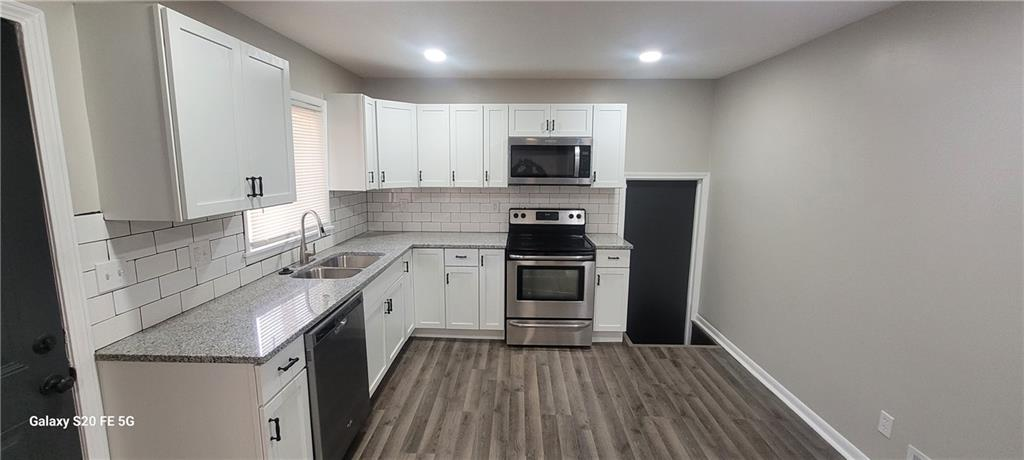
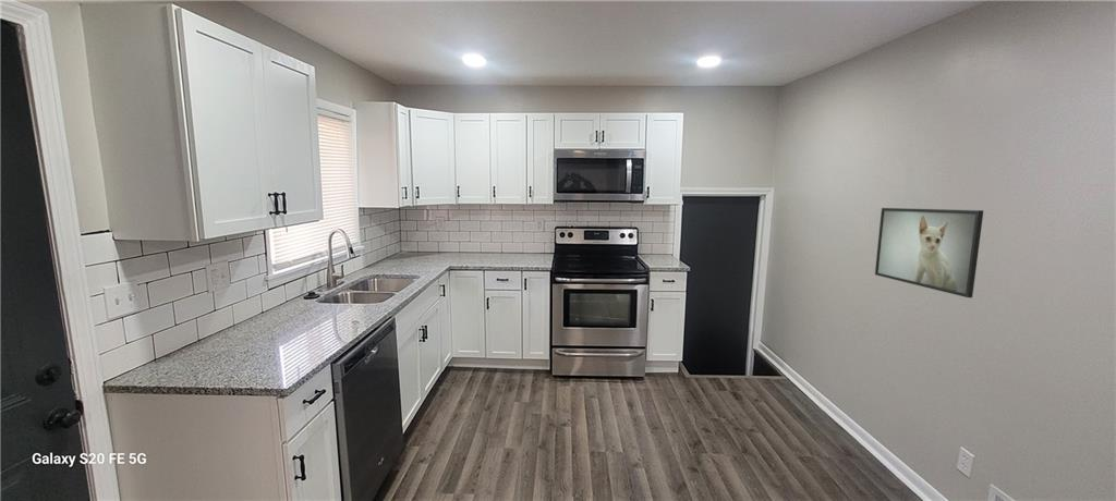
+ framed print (921, 247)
